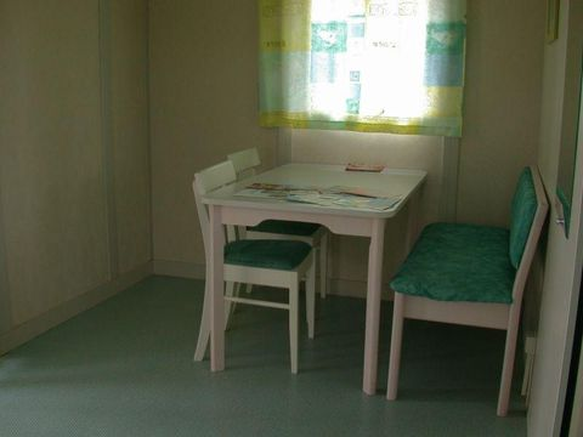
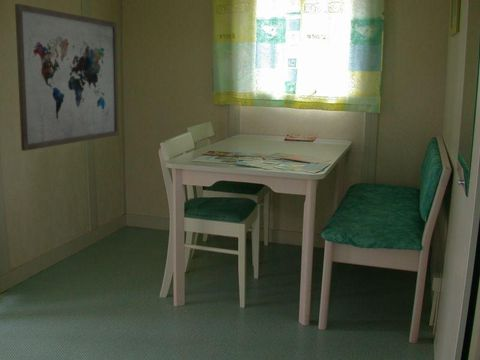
+ wall art (74, 79)
